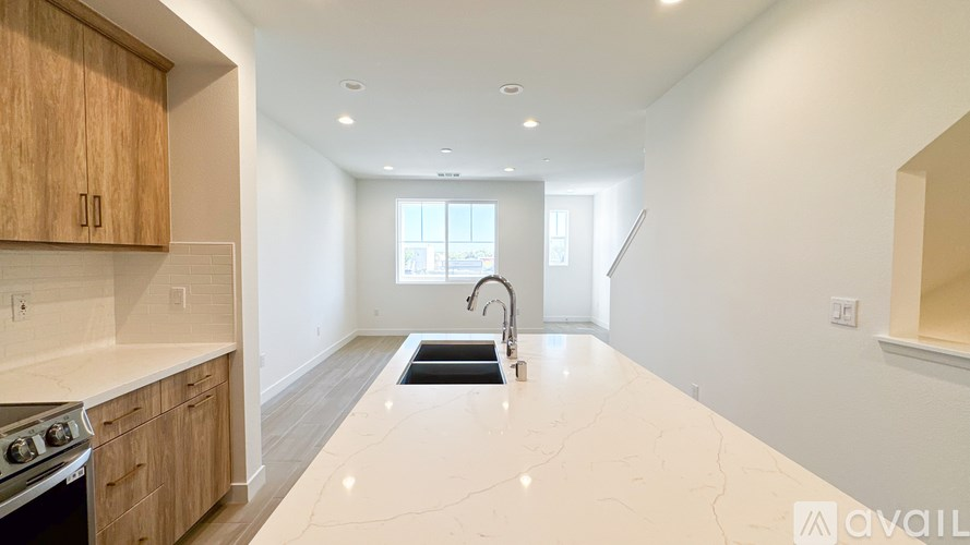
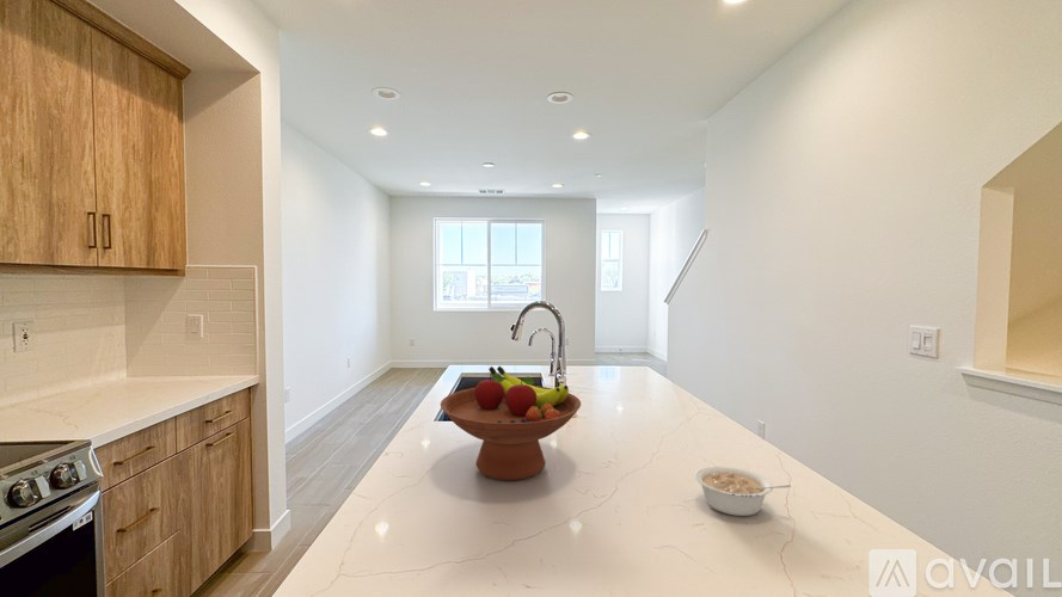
+ fruit bowl (510, 420)
+ legume (735, 490)
